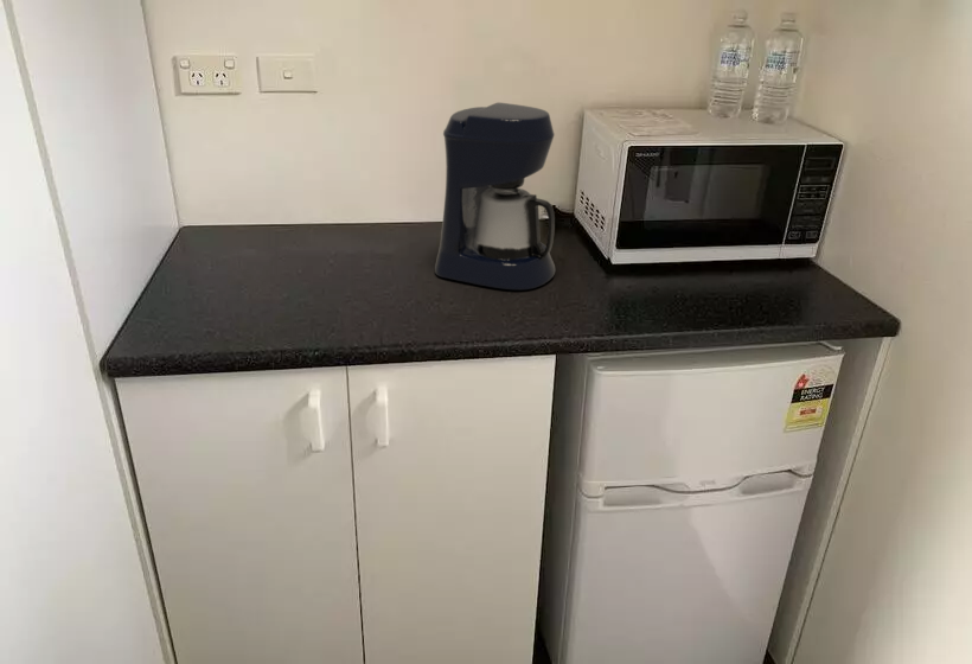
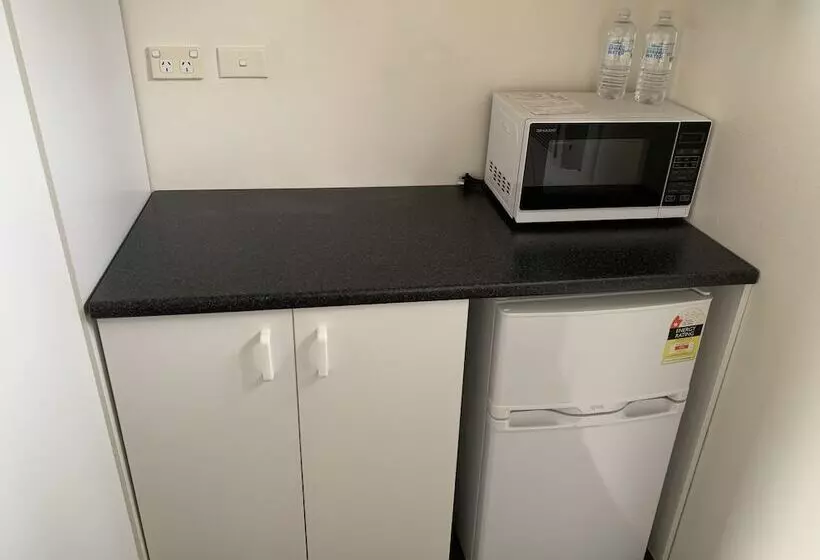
- coffee maker (497, 192)
